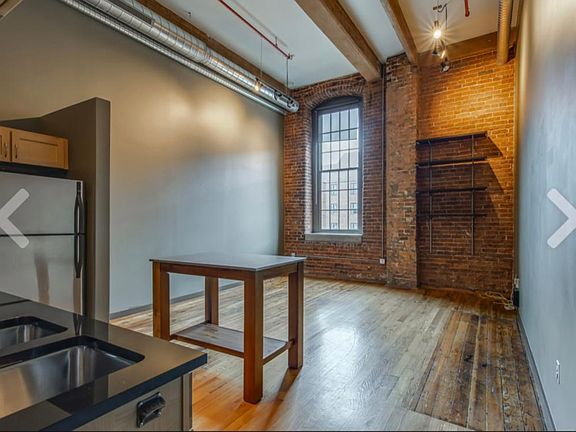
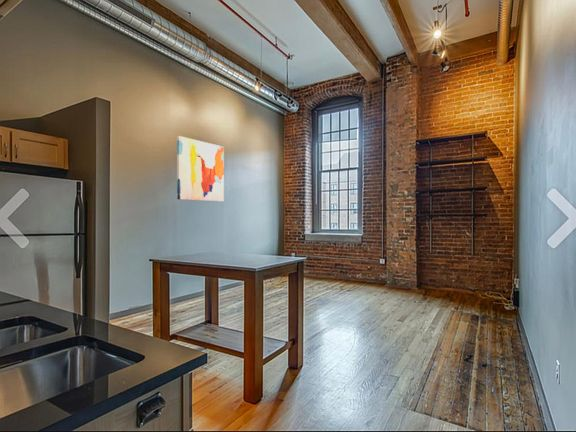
+ wall art (202, 171)
